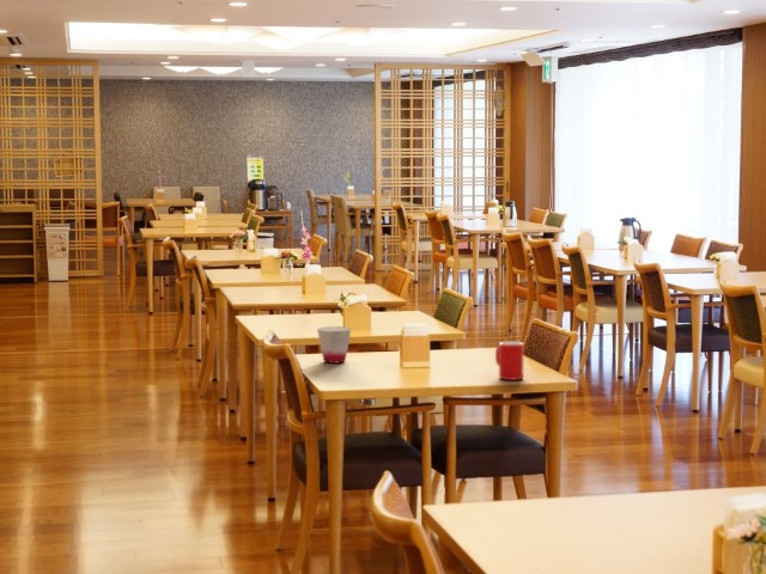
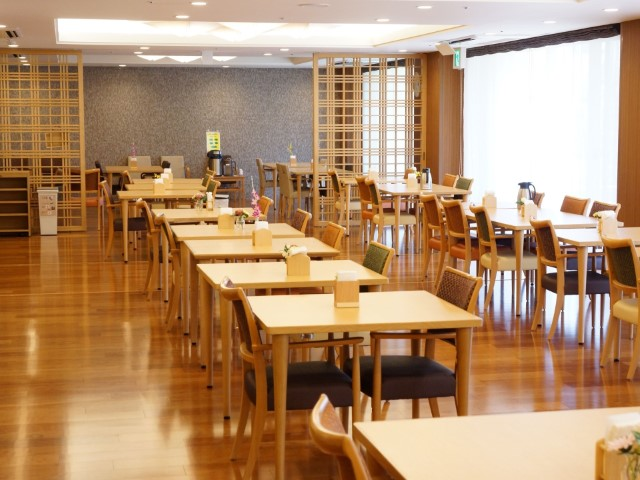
- cup (334, 344)
- cup (509, 359)
